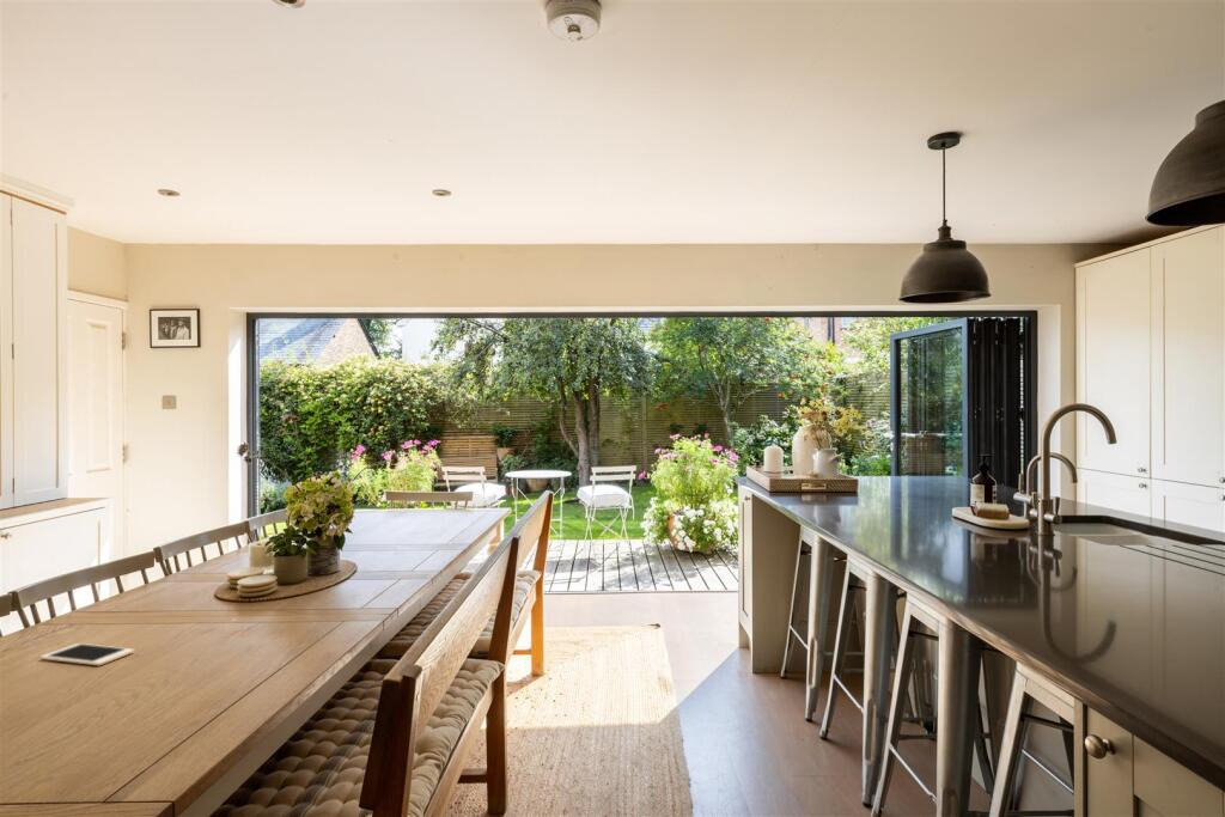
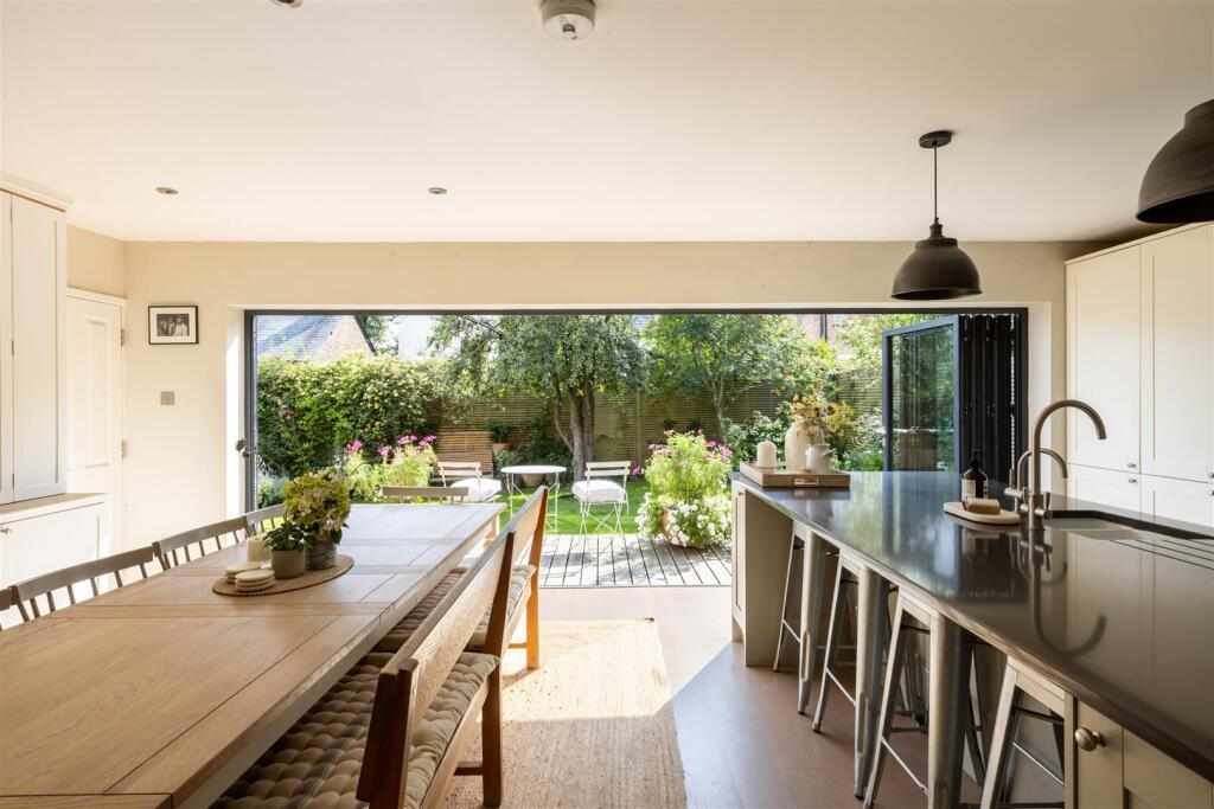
- cell phone (87, 653)
